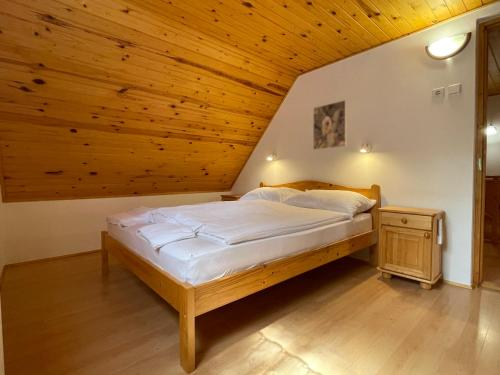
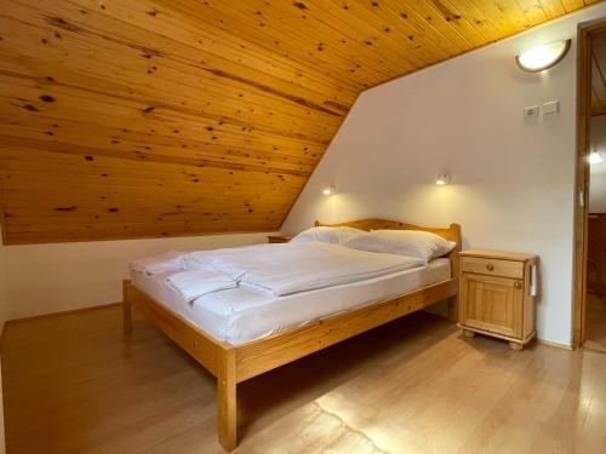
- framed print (329, 126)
